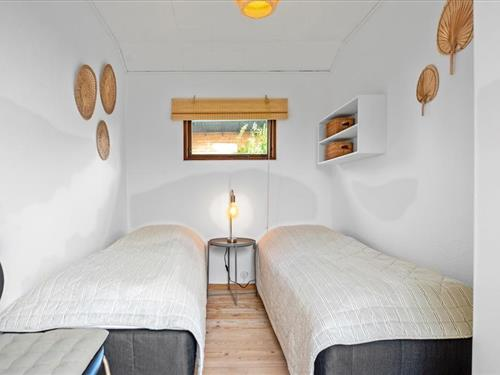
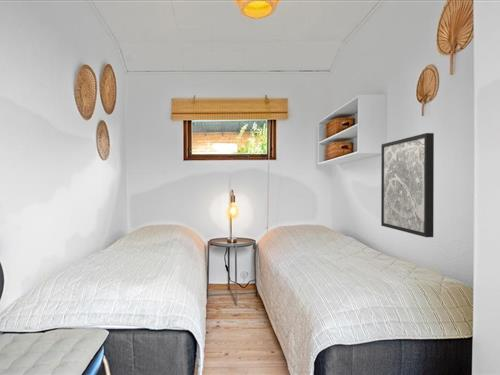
+ wall art (404, 185)
